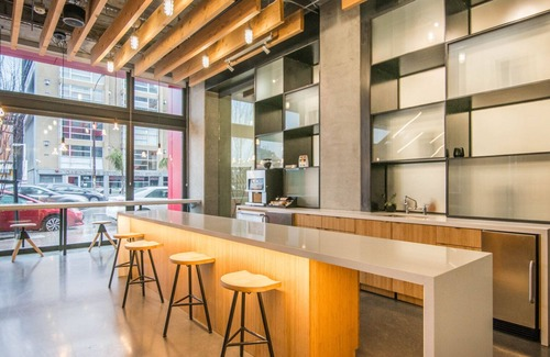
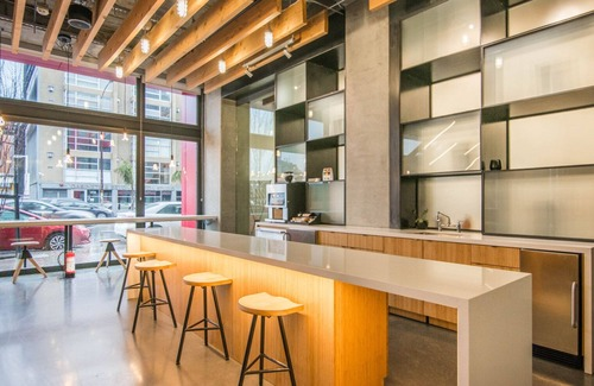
+ fire extinguisher (67, 261)
